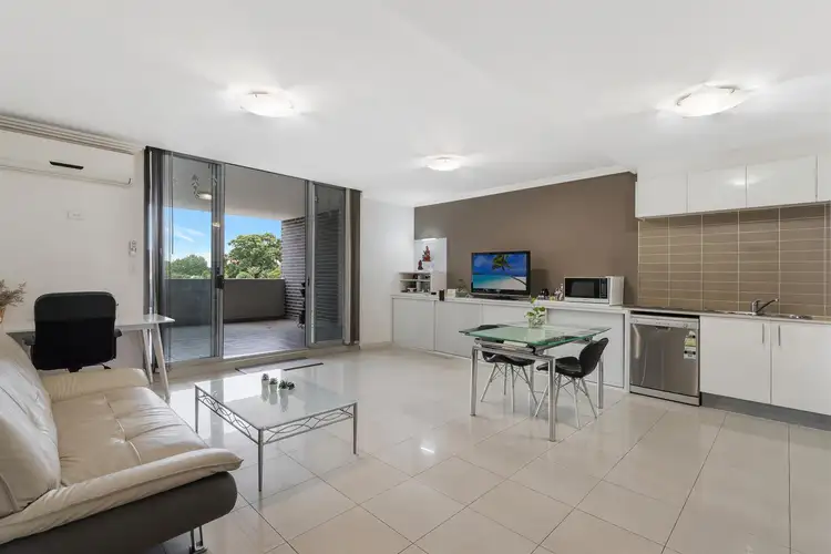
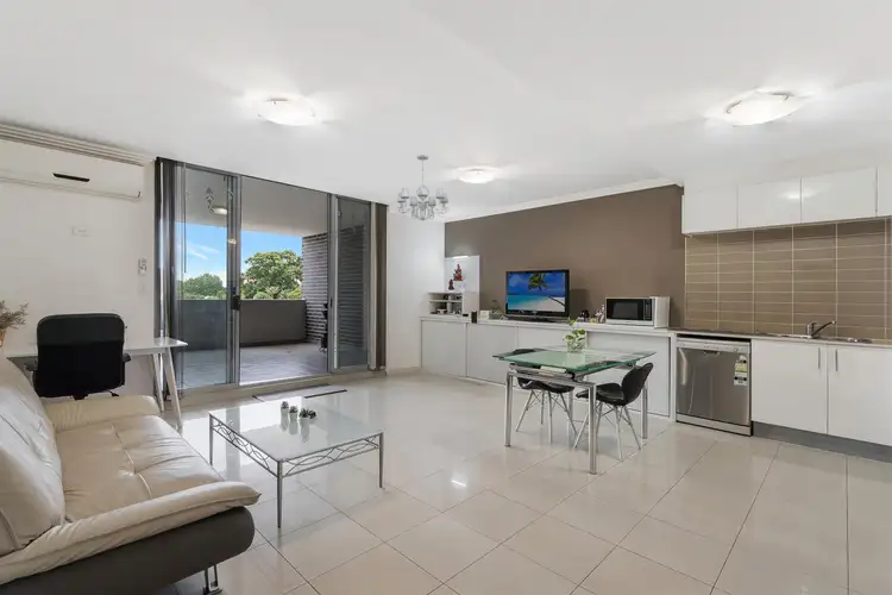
+ chandelier (422, 188)
